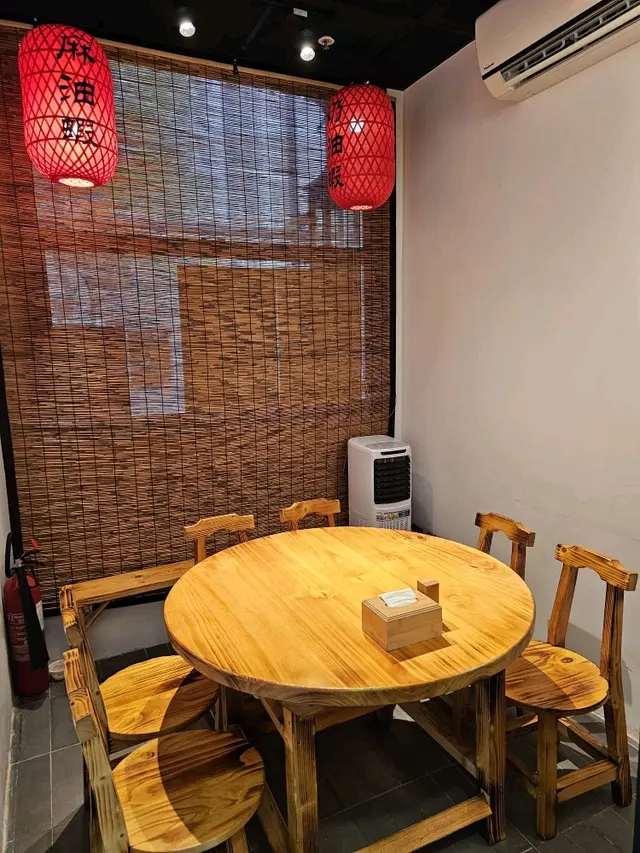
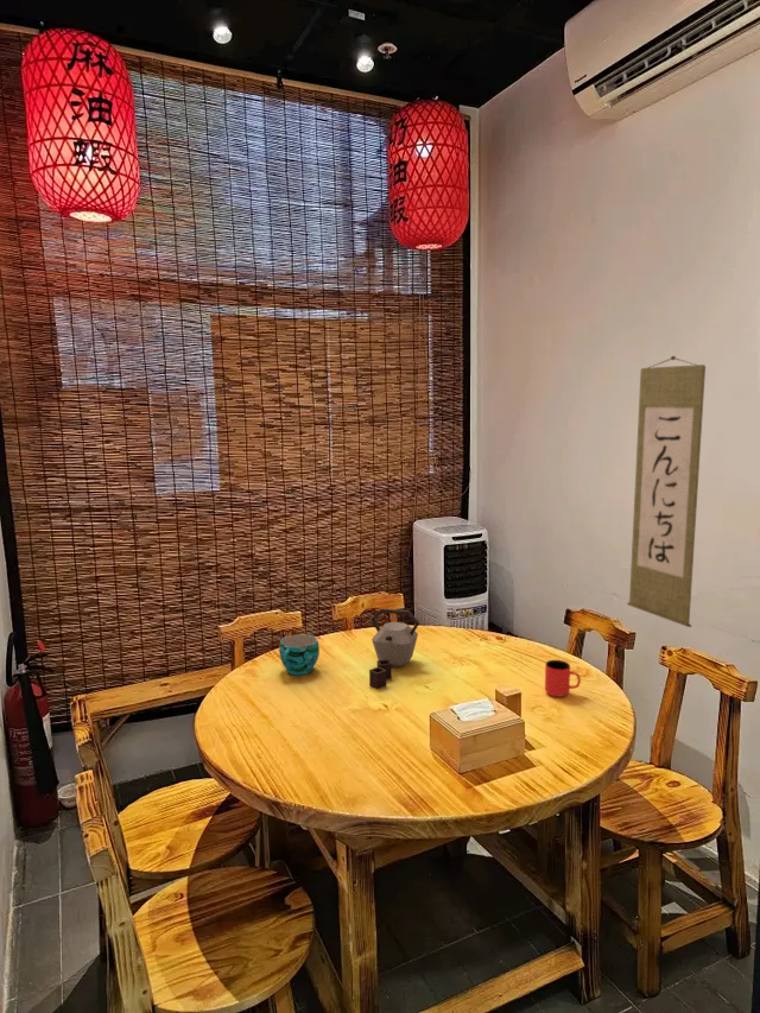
+ kettle (388, 644)
+ wall scroll (664, 489)
+ cup (562, 678)
+ cup (299, 656)
